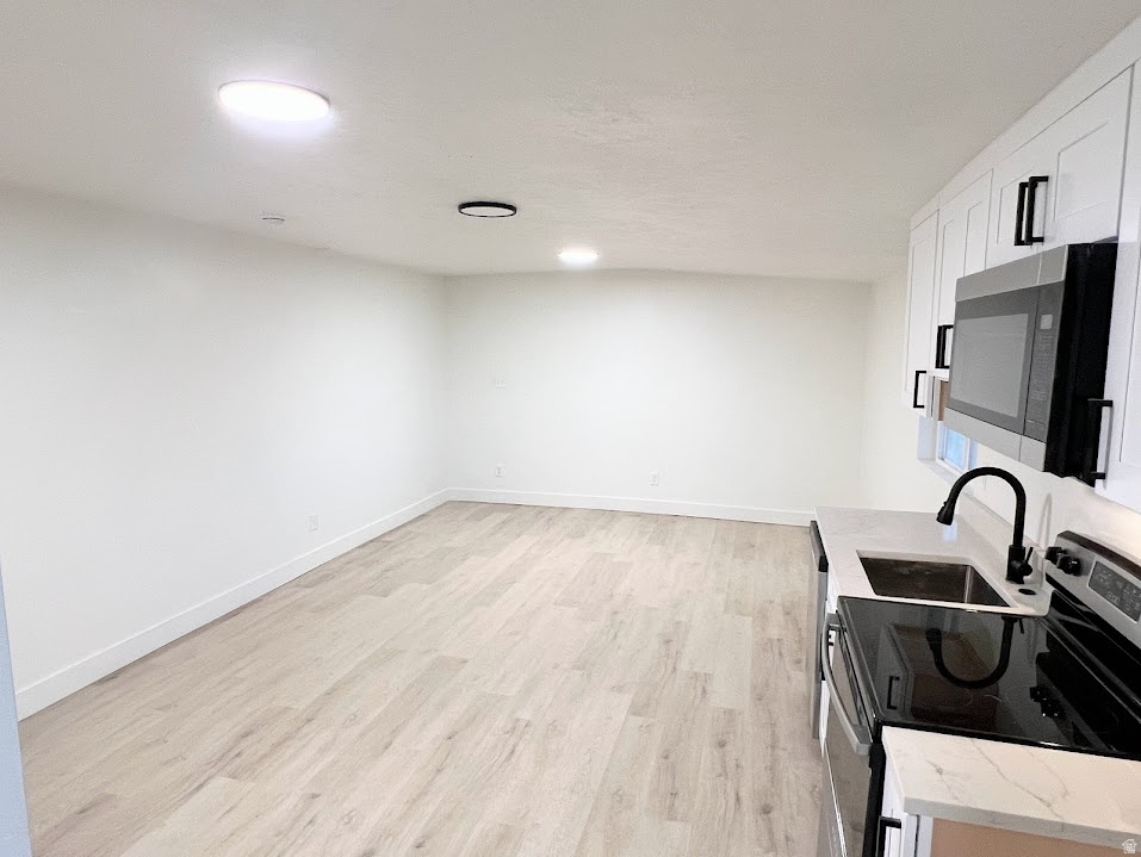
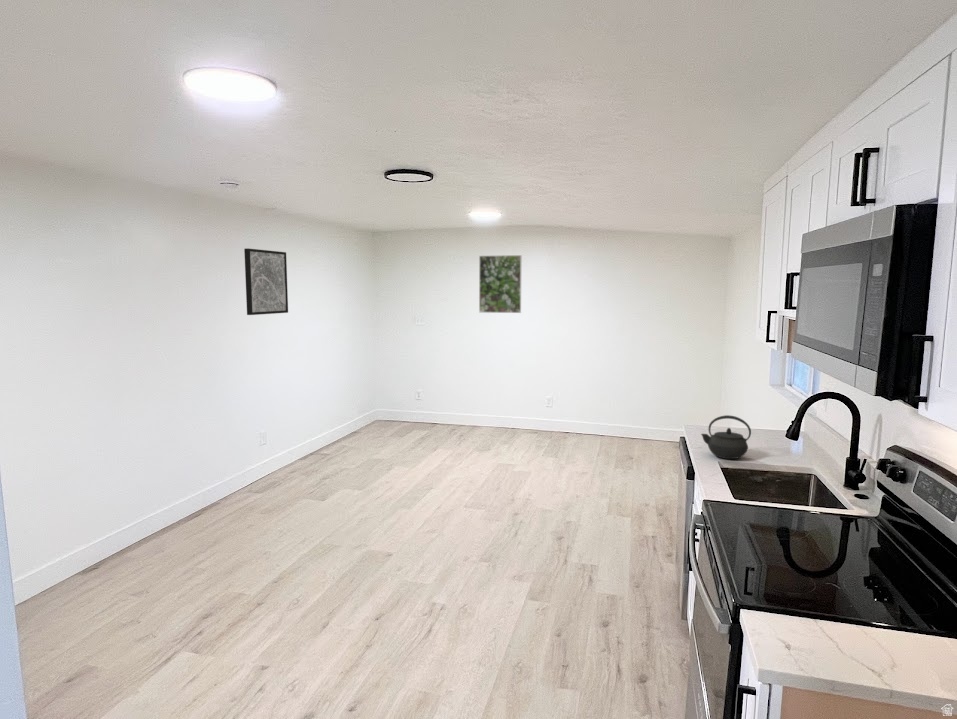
+ kettle (725, 435)
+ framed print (500, 284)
+ wall art (267, 282)
